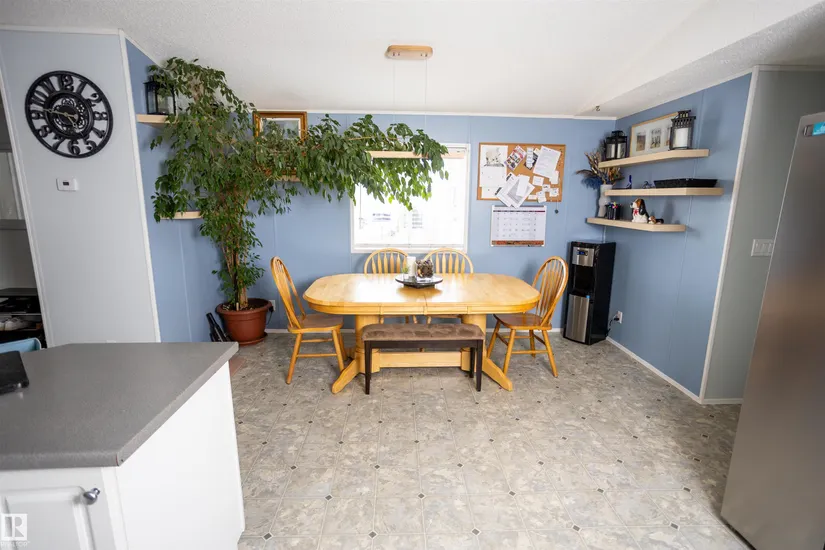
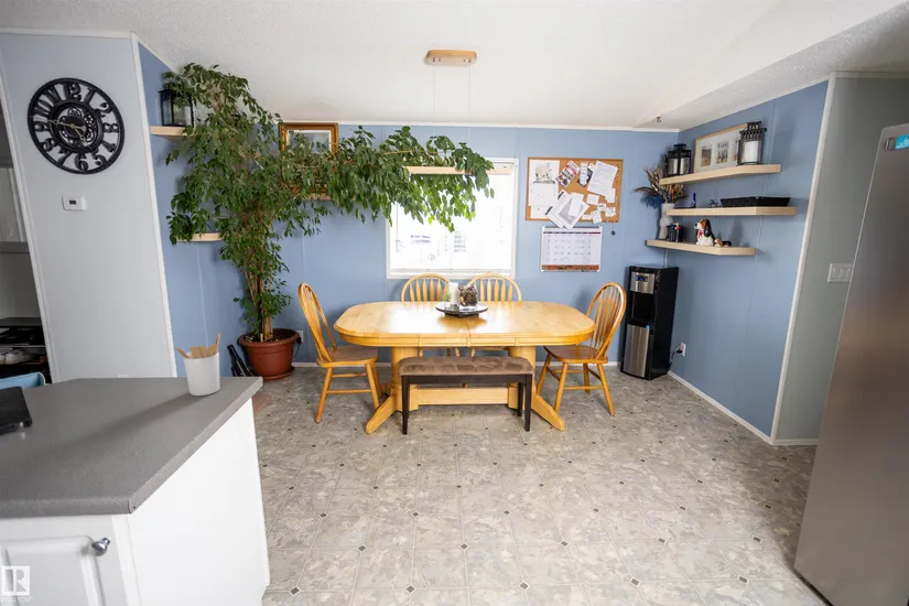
+ utensil holder (203, 365)
